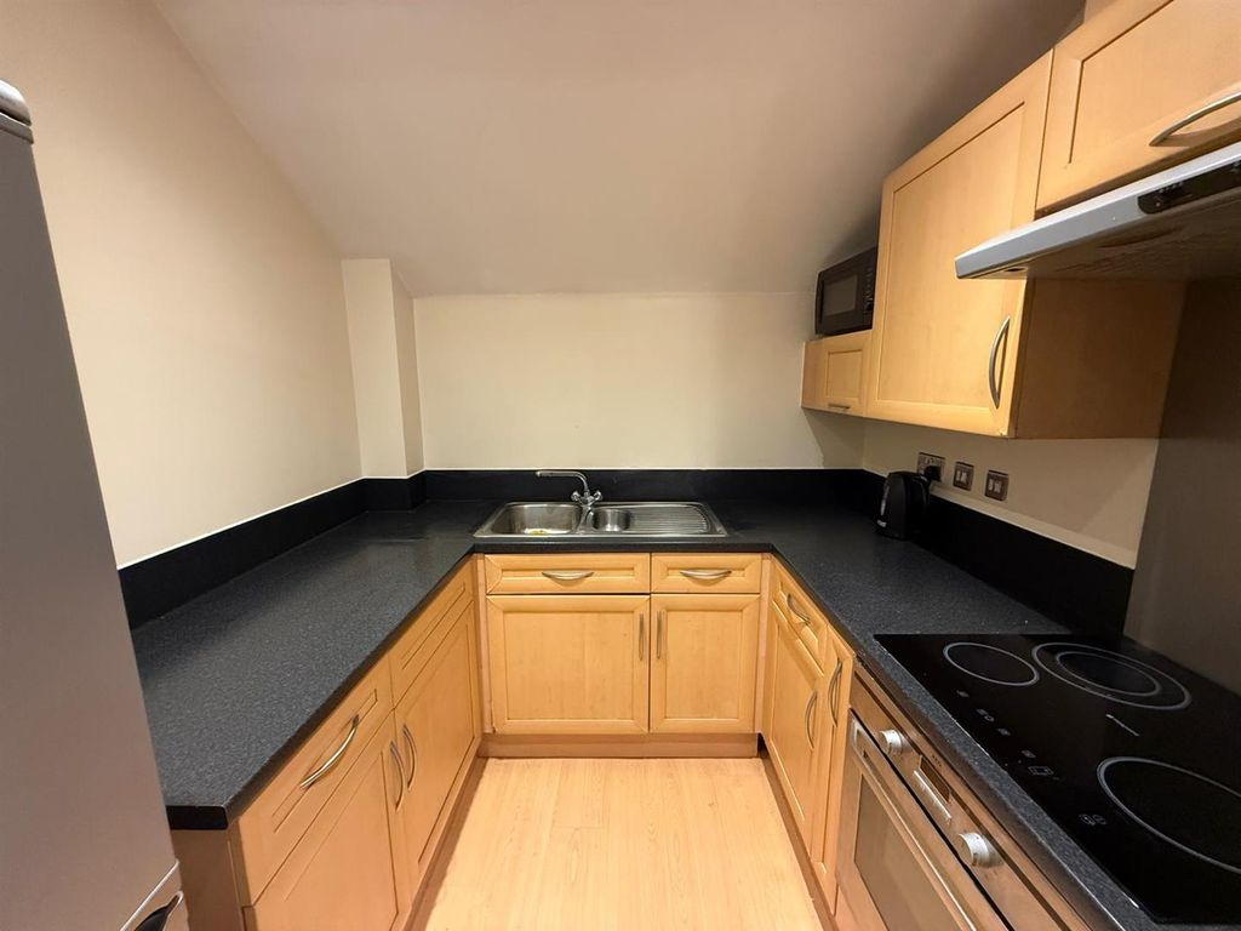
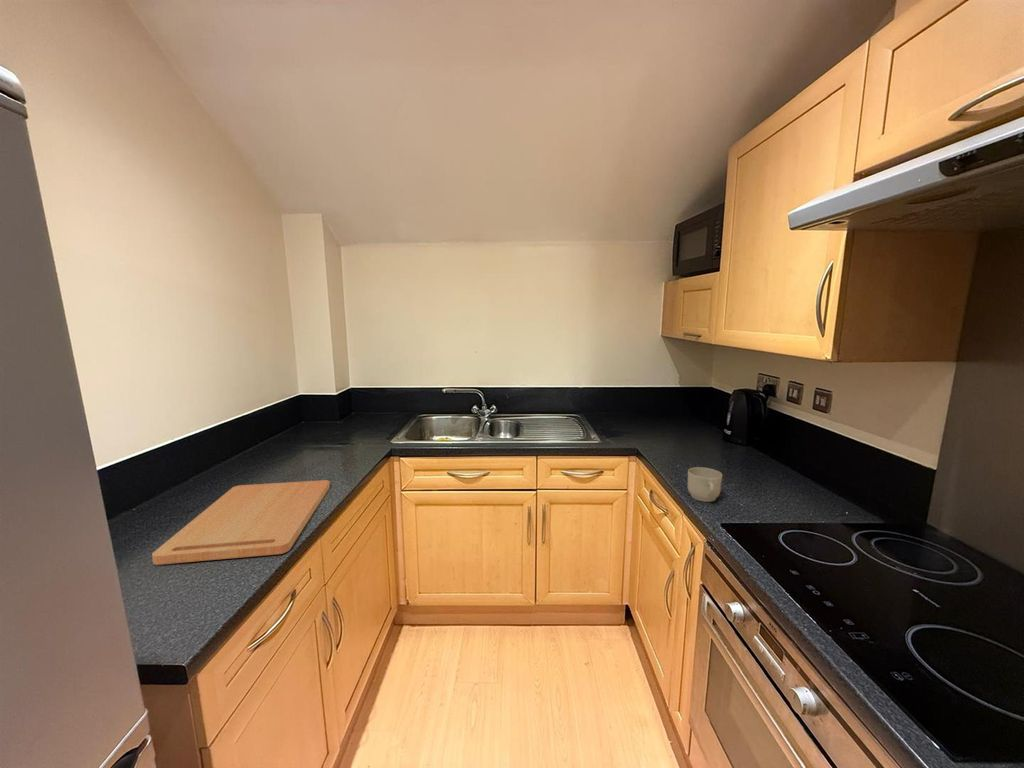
+ cutting board (257, 514)
+ mug (705, 486)
